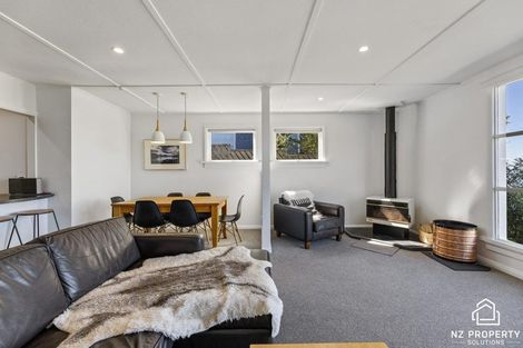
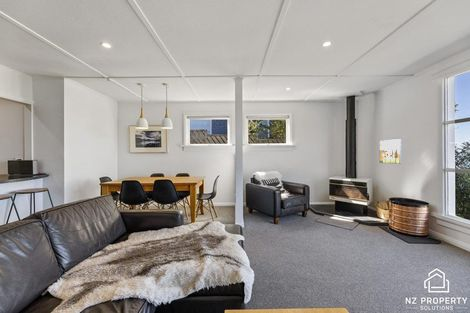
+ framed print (389, 151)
